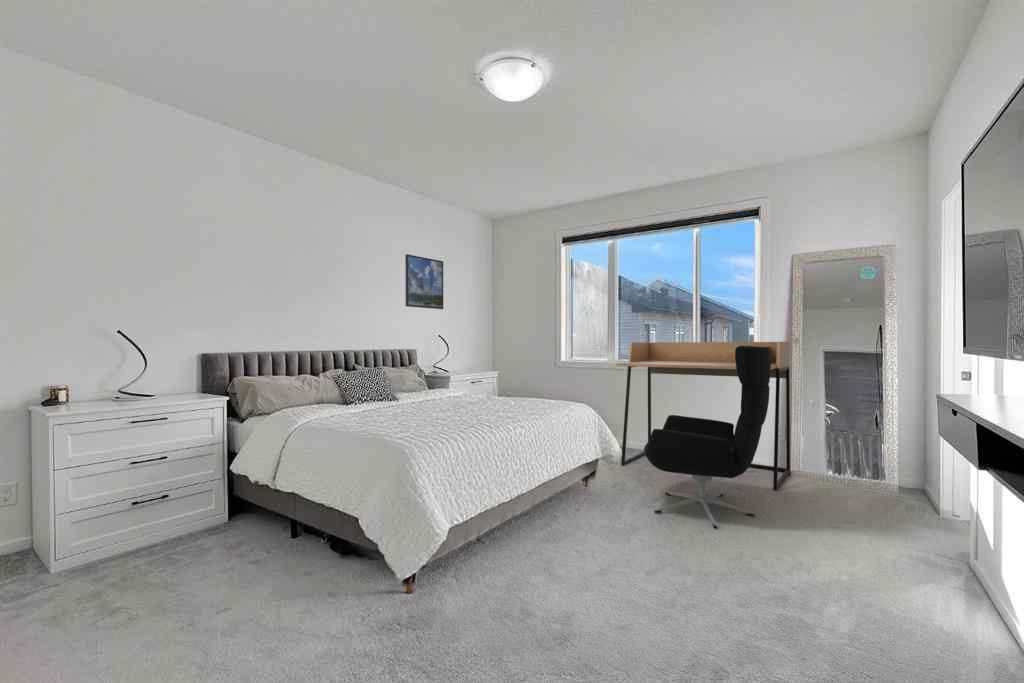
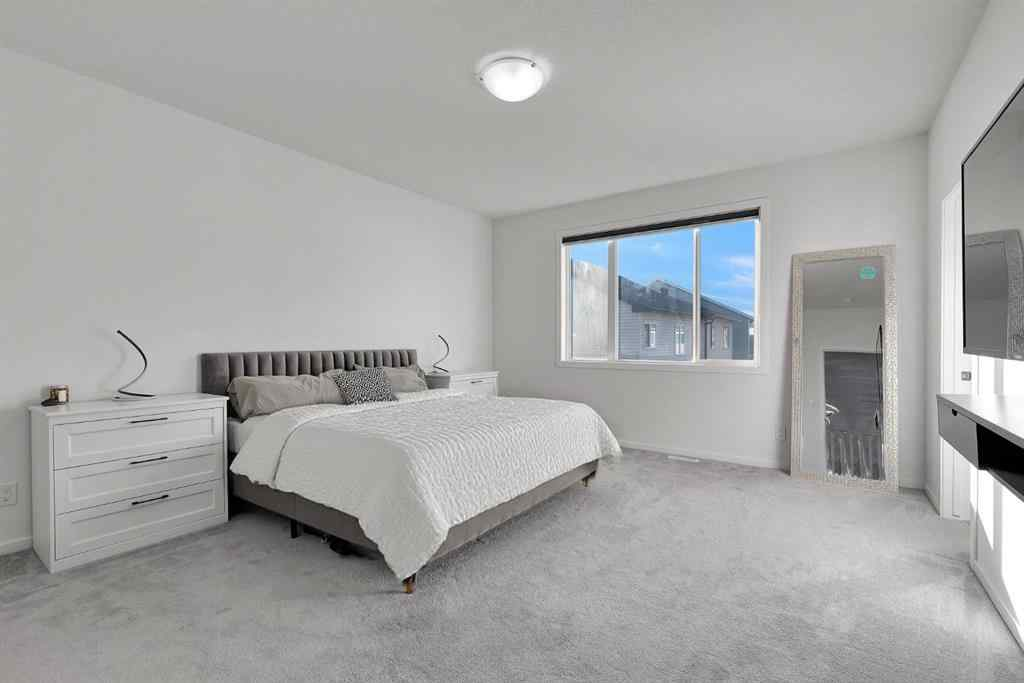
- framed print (425, 282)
- office chair (705, 427)
- desk (708, 375)
